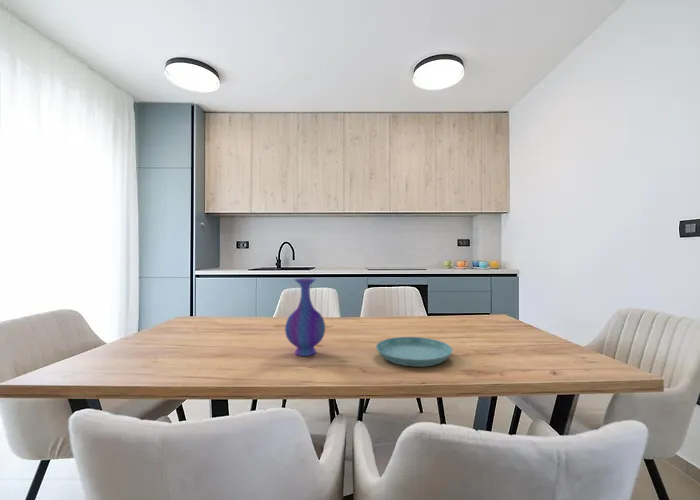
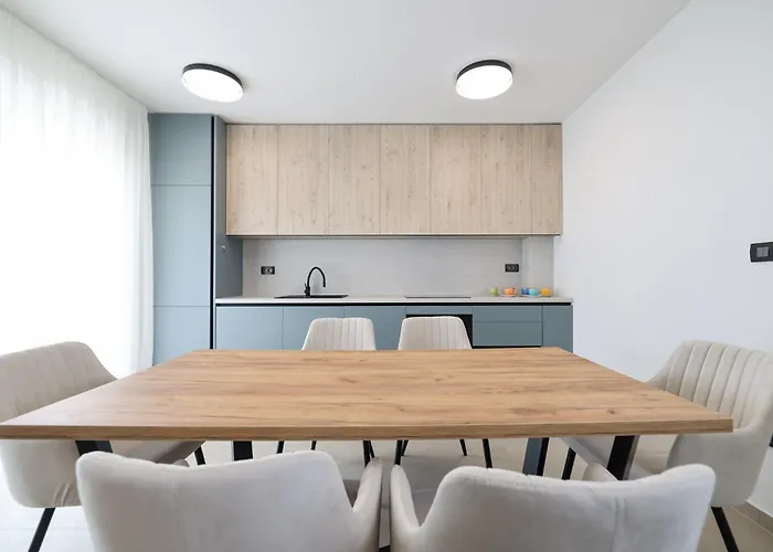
- saucer (413, 351)
- vase (305, 316)
